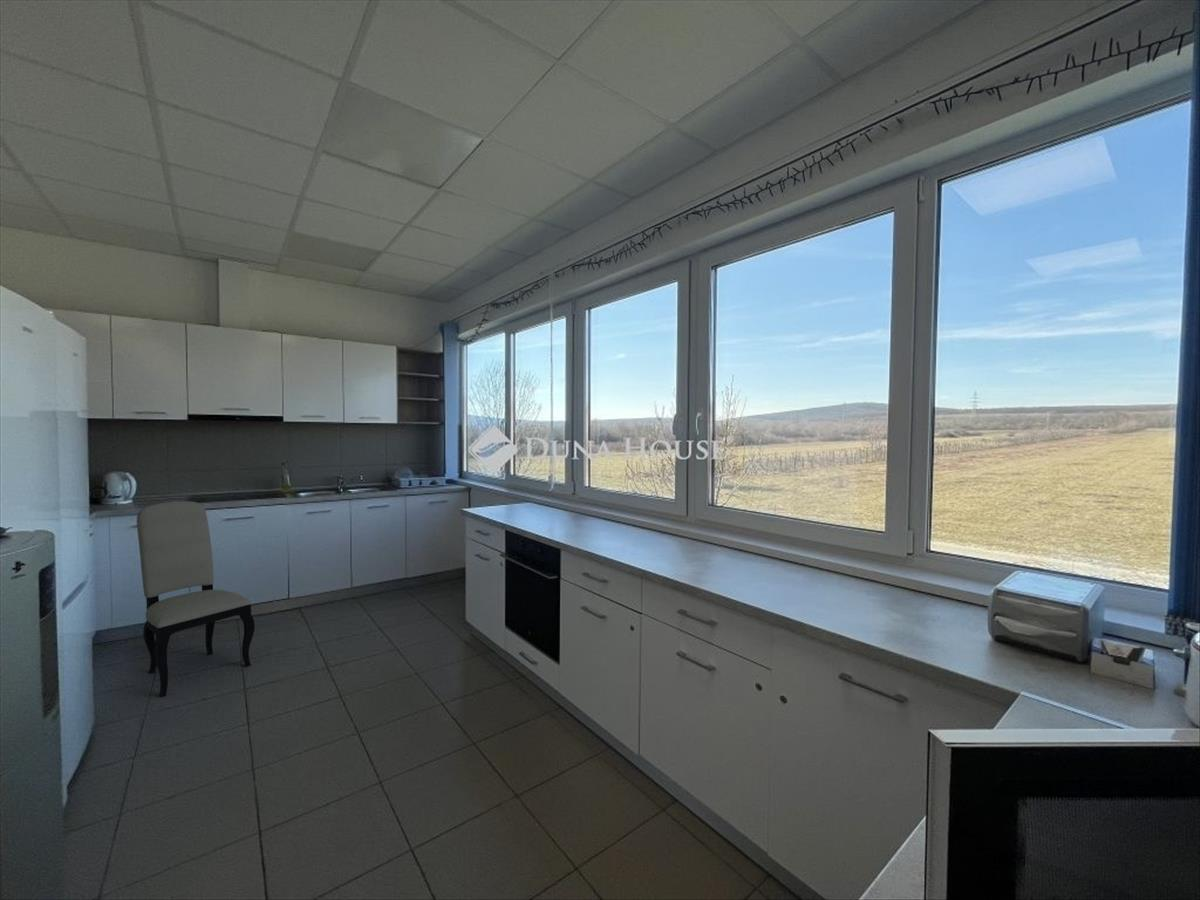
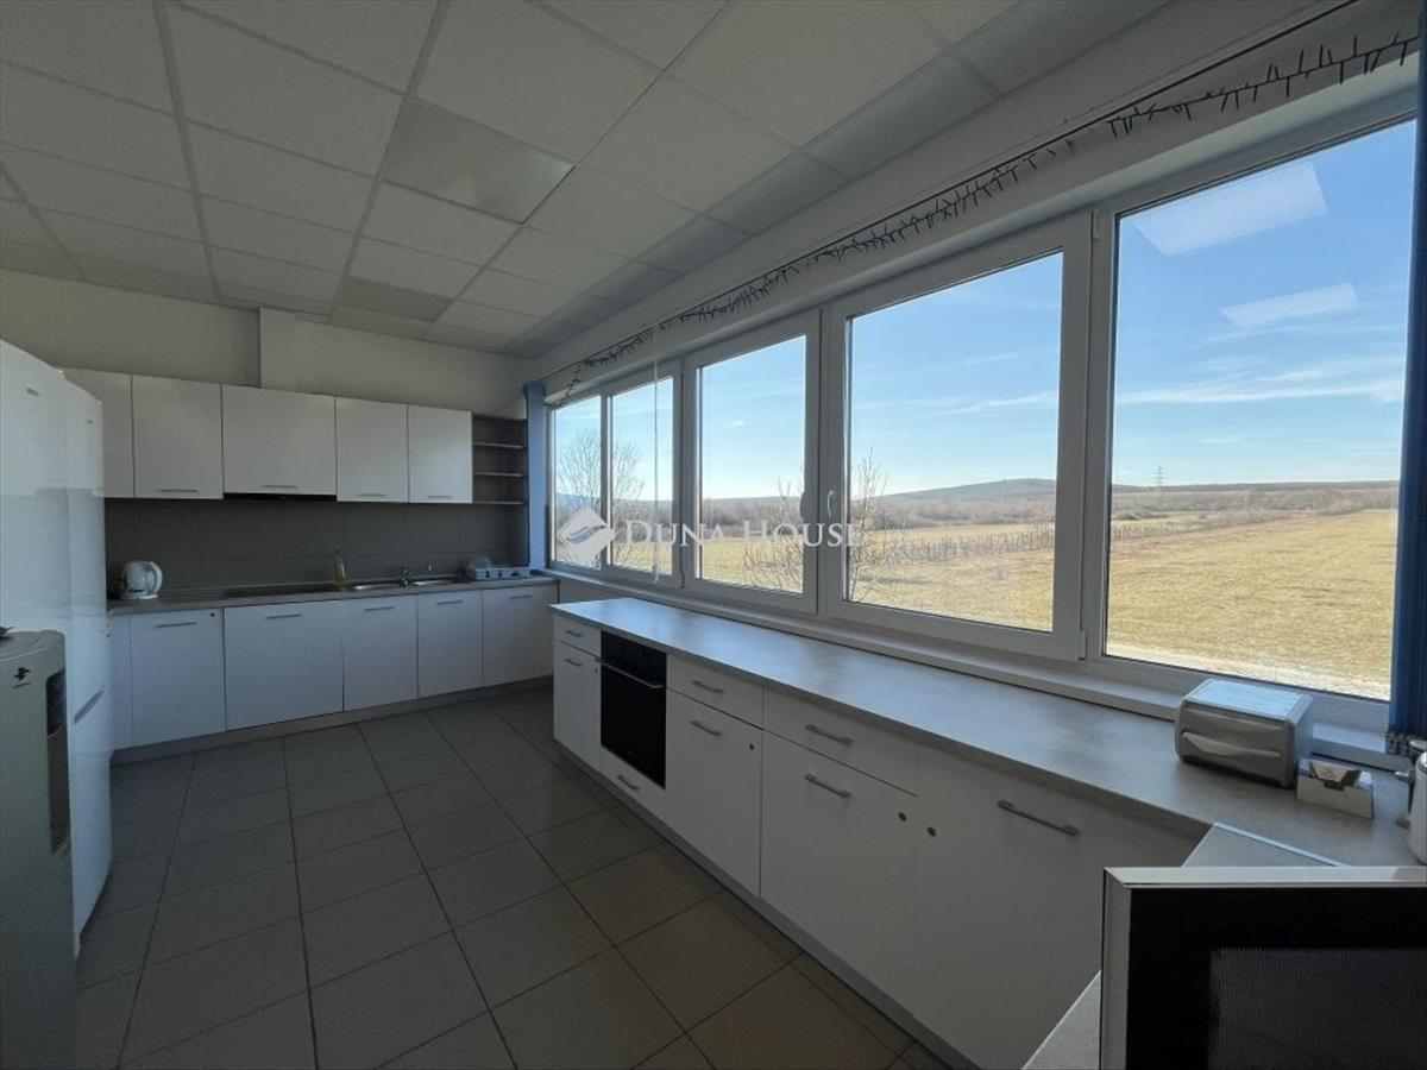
- dining chair (191, 586)
